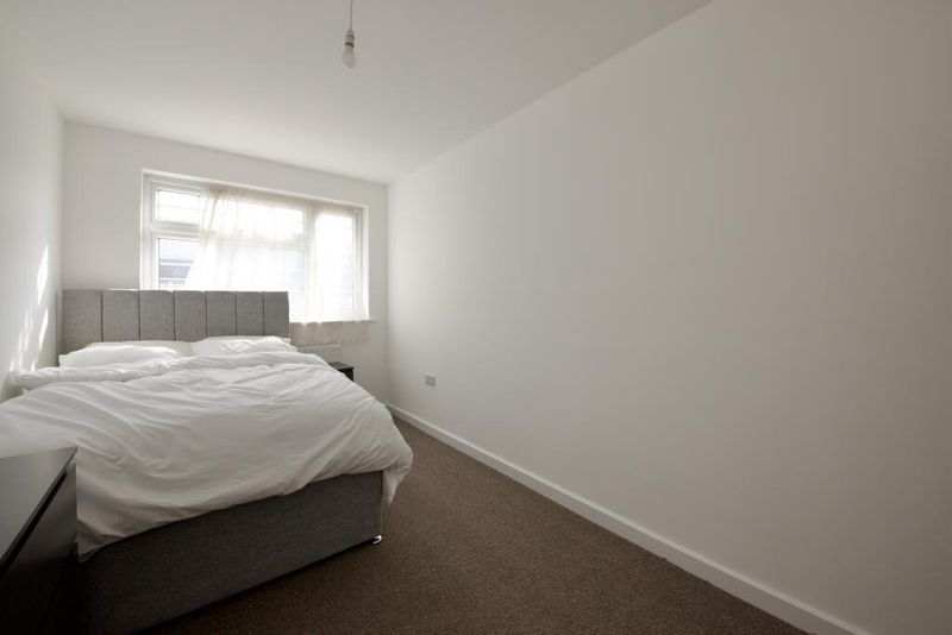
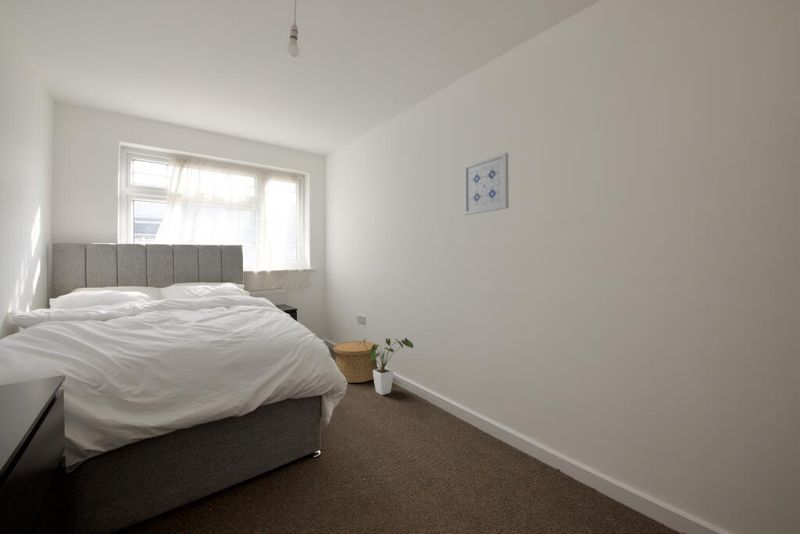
+ basket (355, 360)
+ wall art (484, 185)
+ house plant (385, 365)
